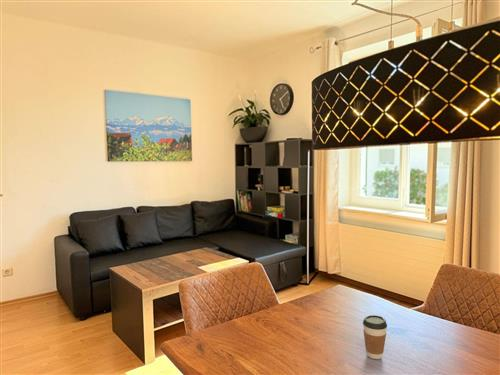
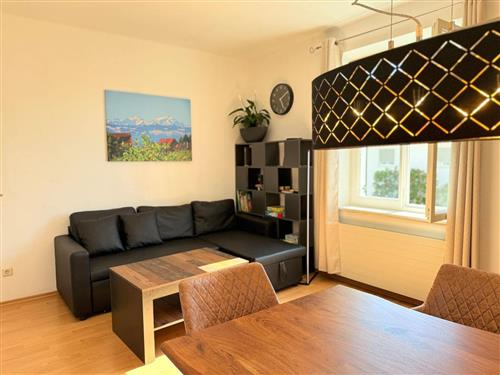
- coffee cup (374, 337)
